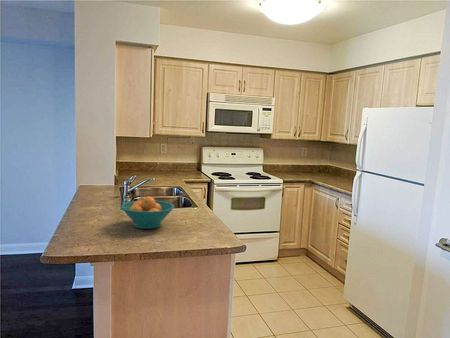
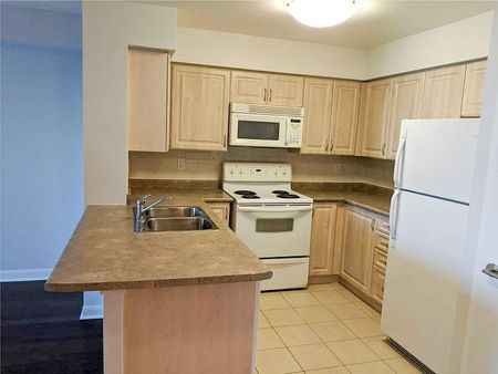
- fruit bowl (147, 211)
